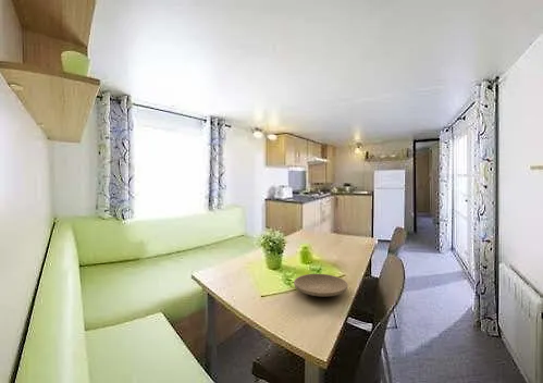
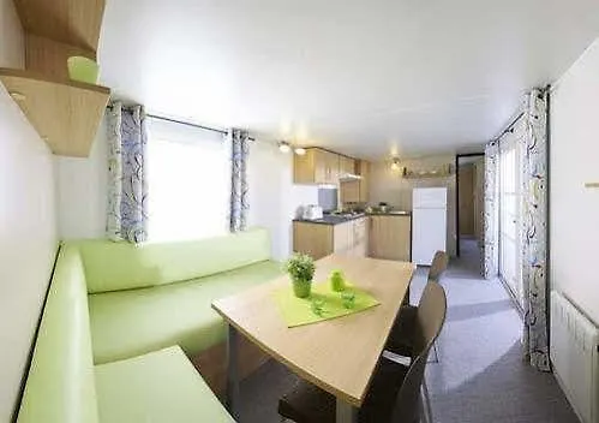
- plate (320, 286)
